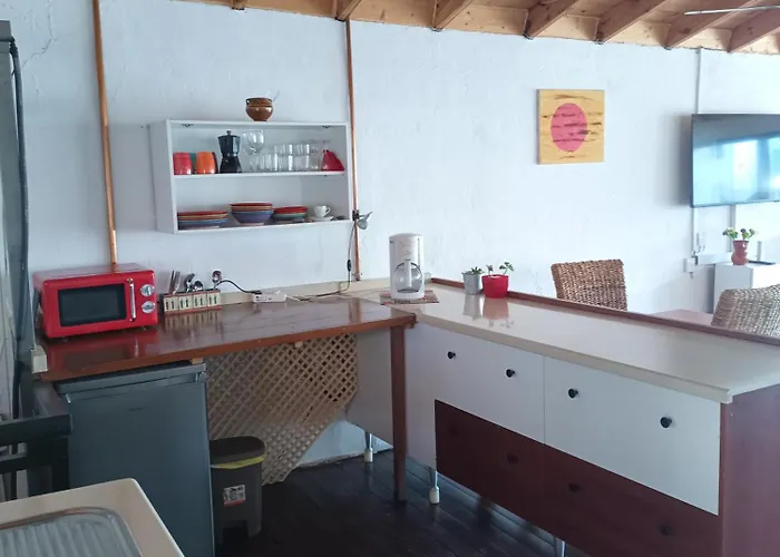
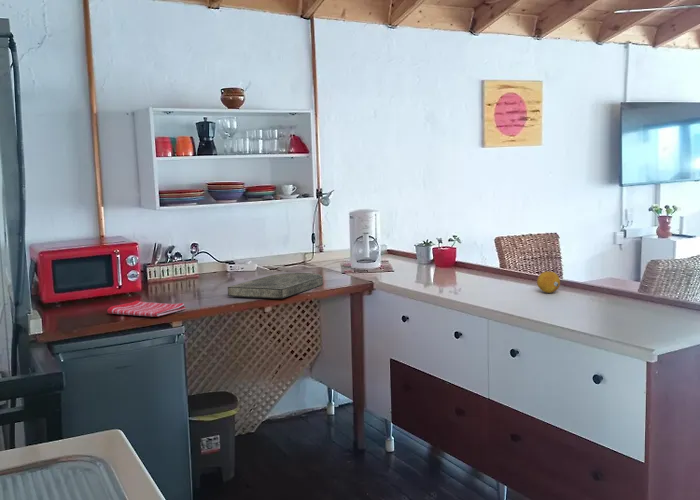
+ dish towel (146, 308)
+ fruit (548, 282)
+ cutting board (282, 284)
